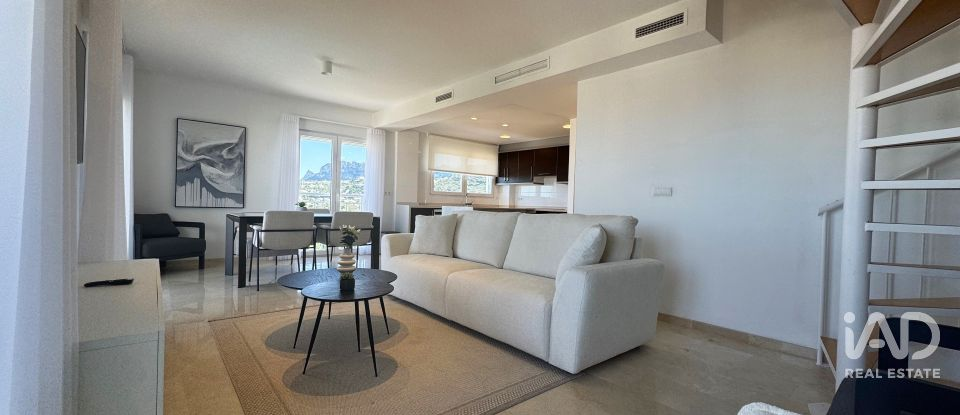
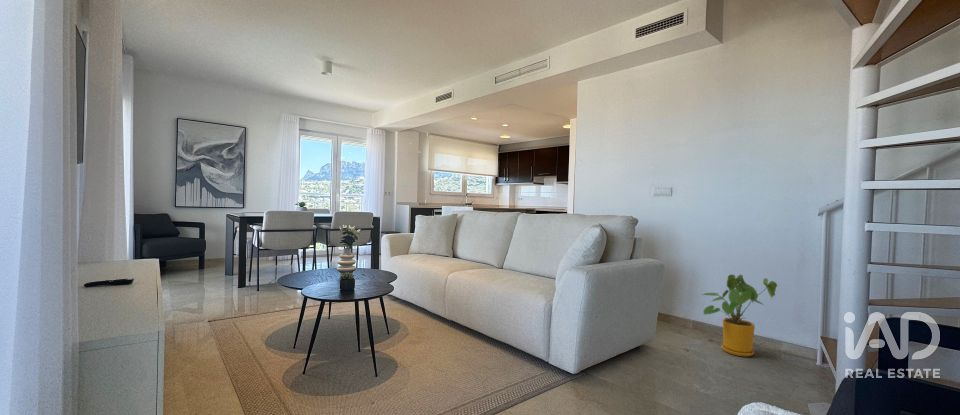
+ house plant (736, 314)
